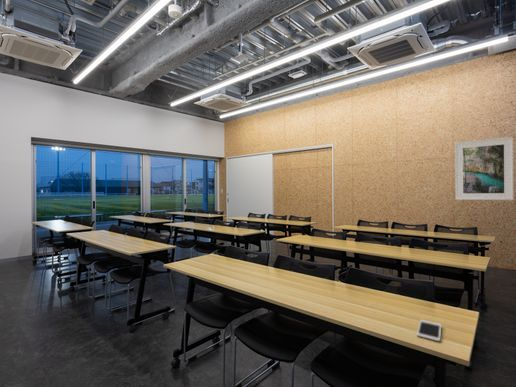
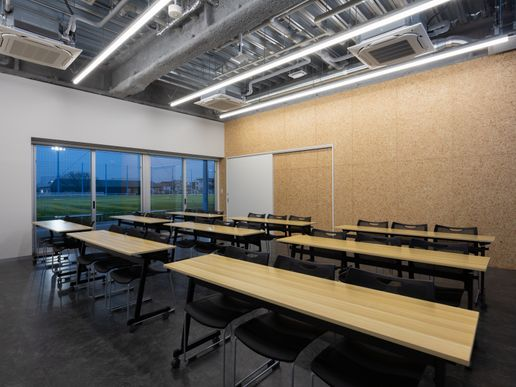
- cell phone (429, 329)
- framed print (482, 169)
